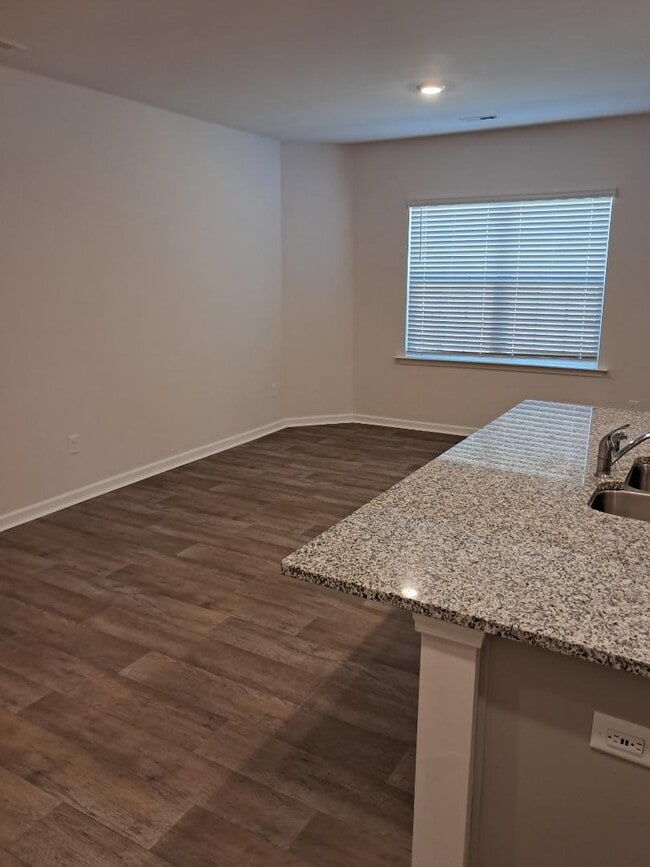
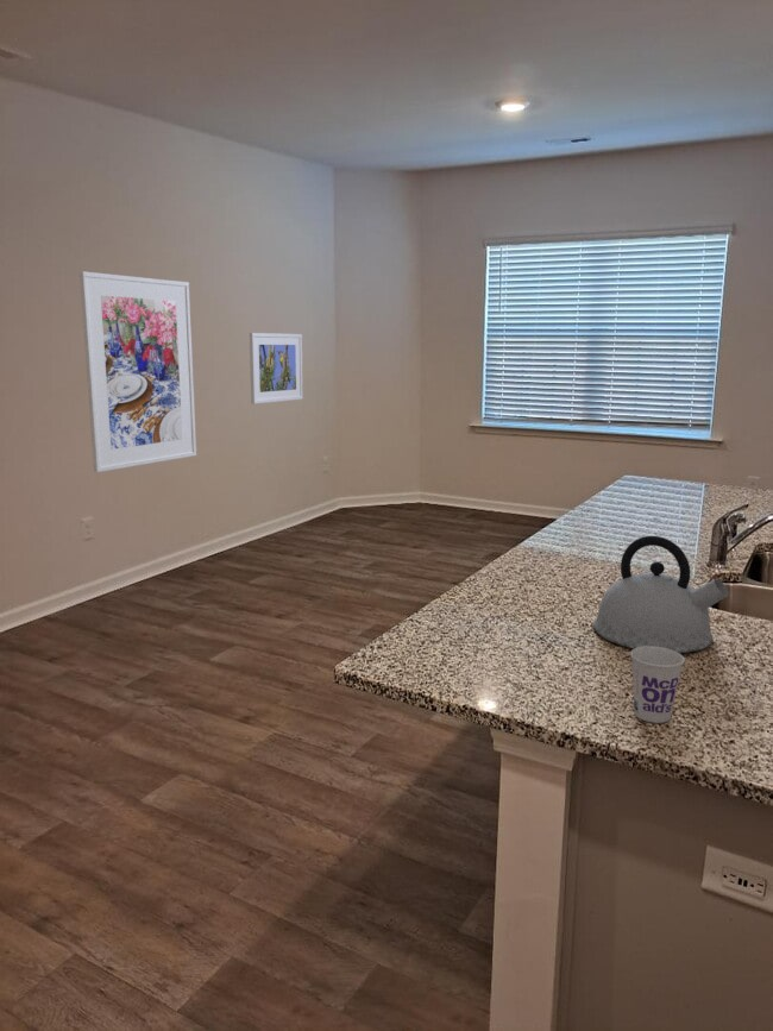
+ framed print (277, 367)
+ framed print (143, 372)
+ cup (654, 685)
+ kettle (661, 586)
